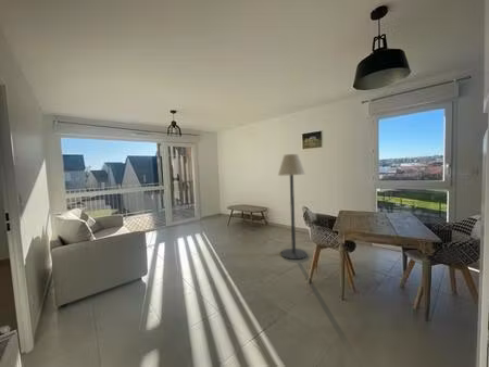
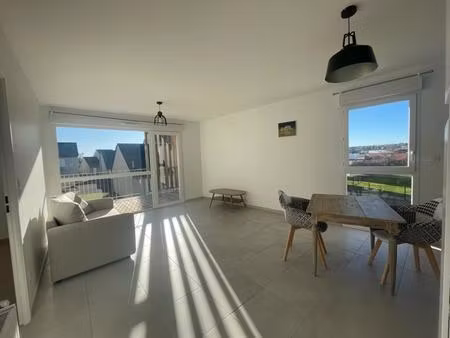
- floor lamp (292, 204)
